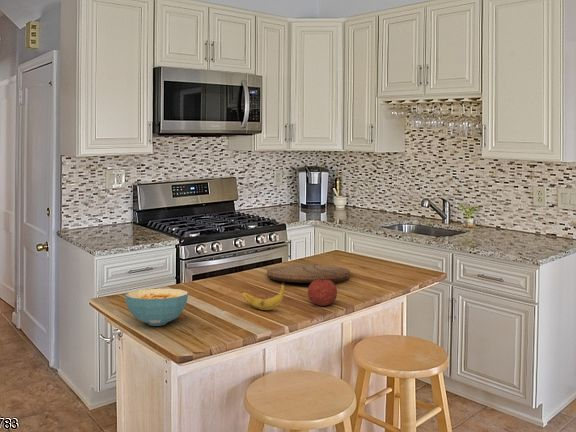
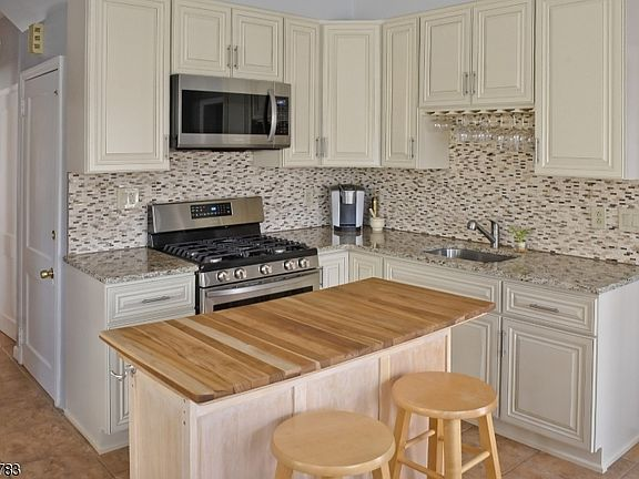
- banana (262, 299)
- cutting board (308, 273)
- cereal bowl (157, 308)
- fruit (322, 290)
